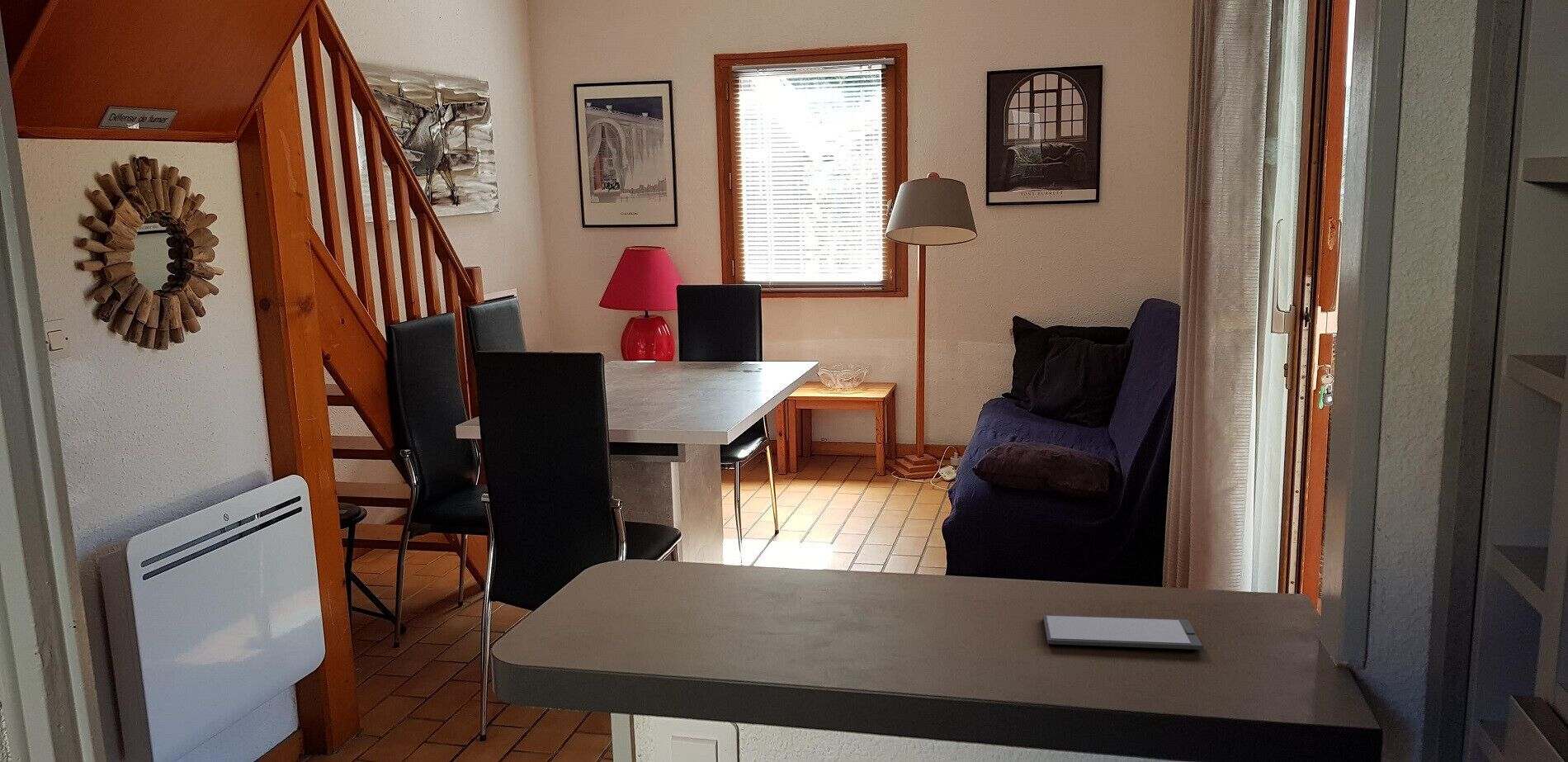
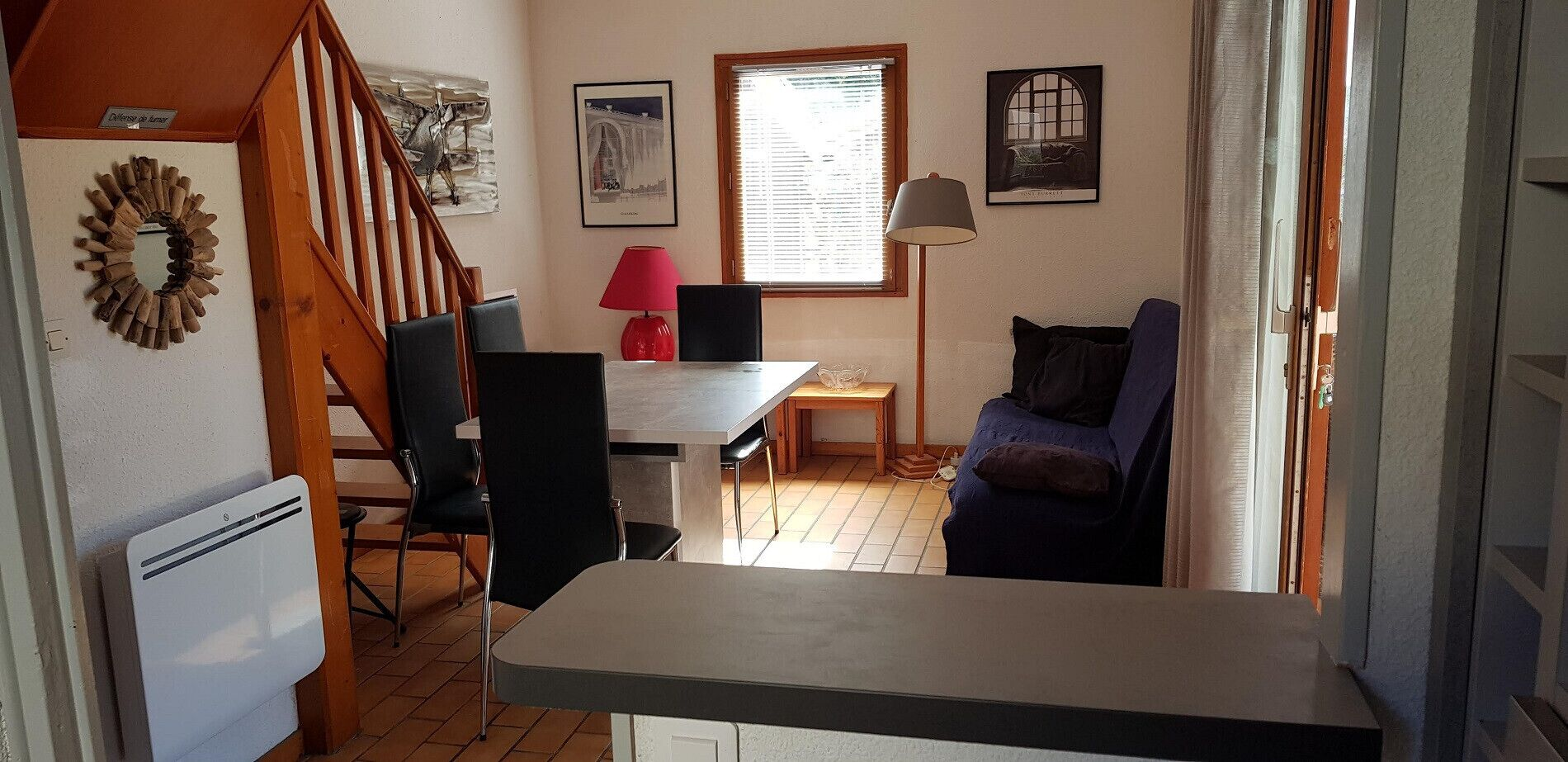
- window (1118, 631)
